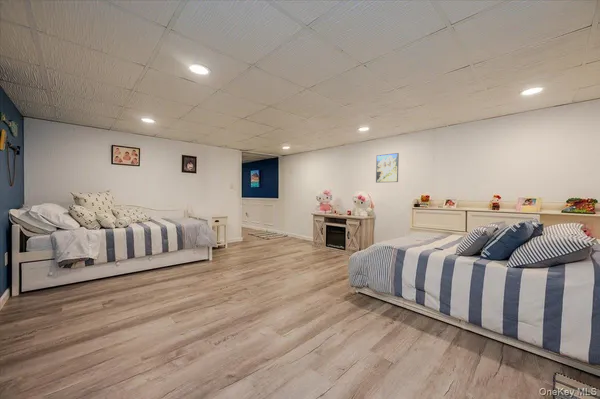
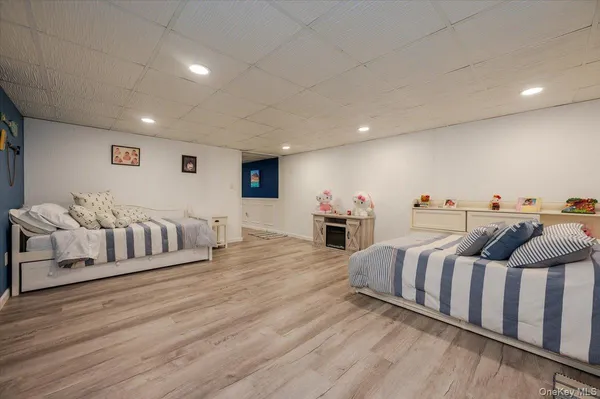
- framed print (386, 168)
